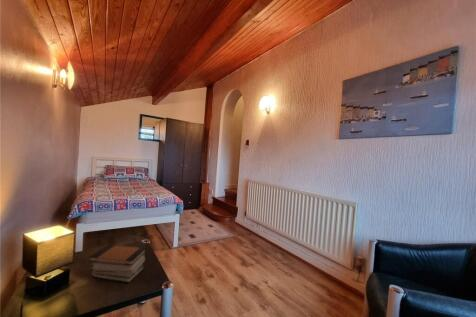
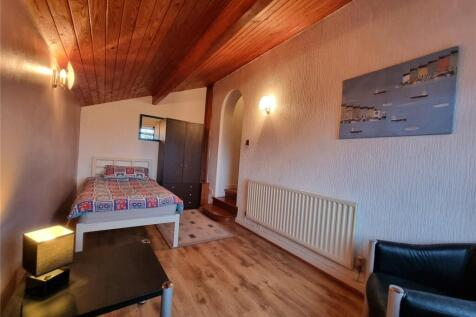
- book stack (119, 262)
